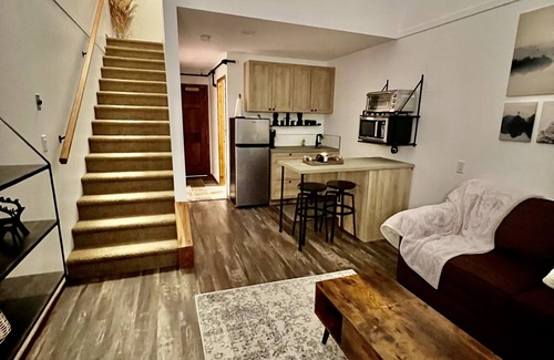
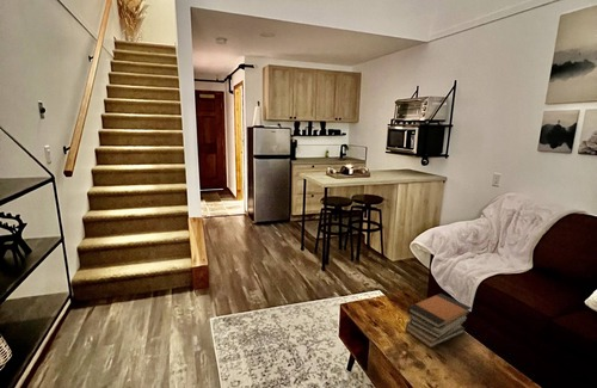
+ book stack (437, 319)
